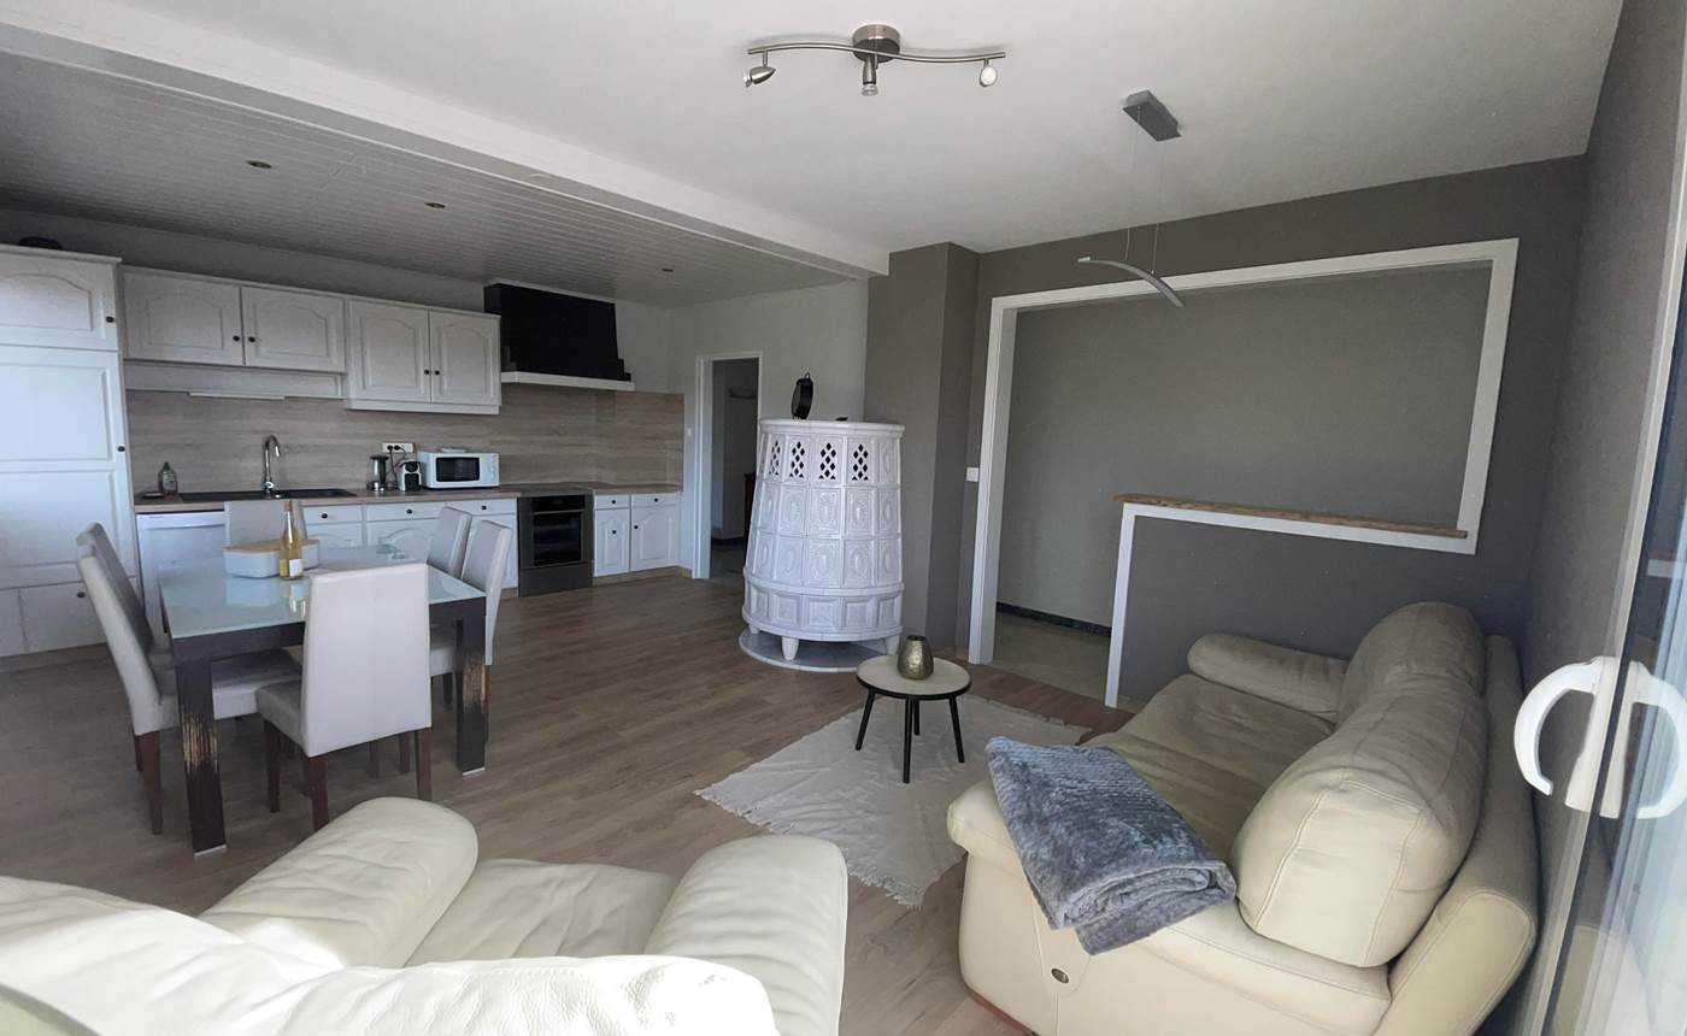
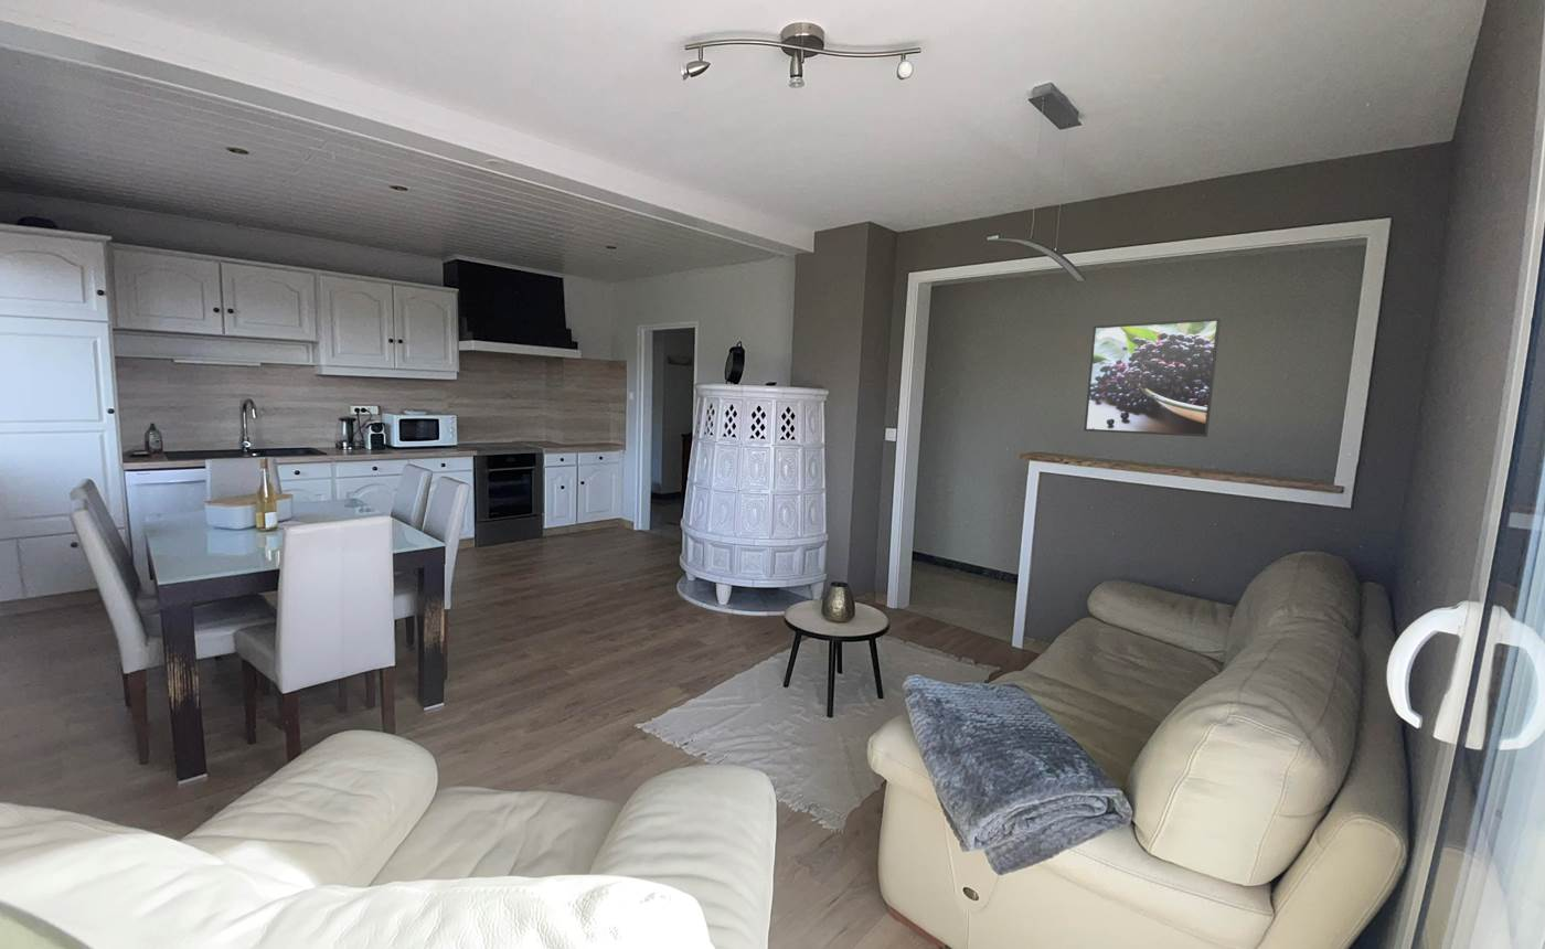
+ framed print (1147, 378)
